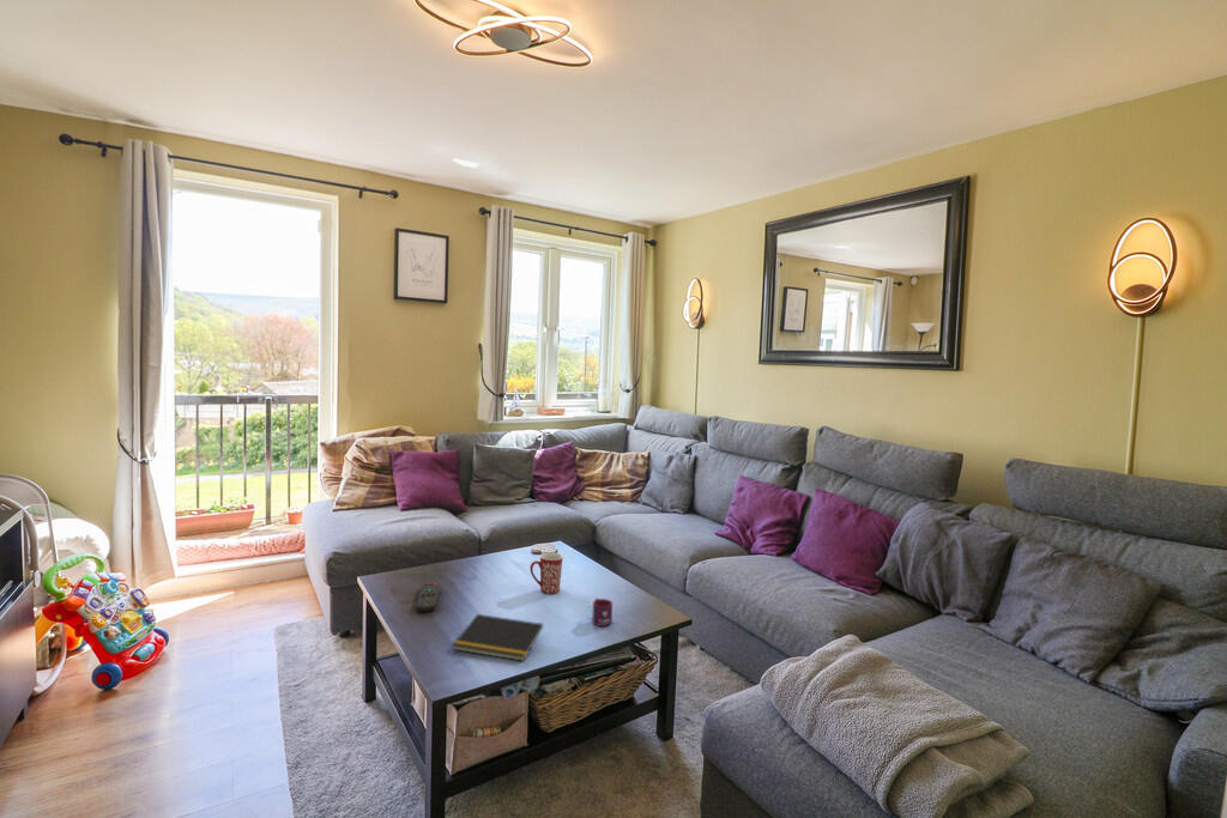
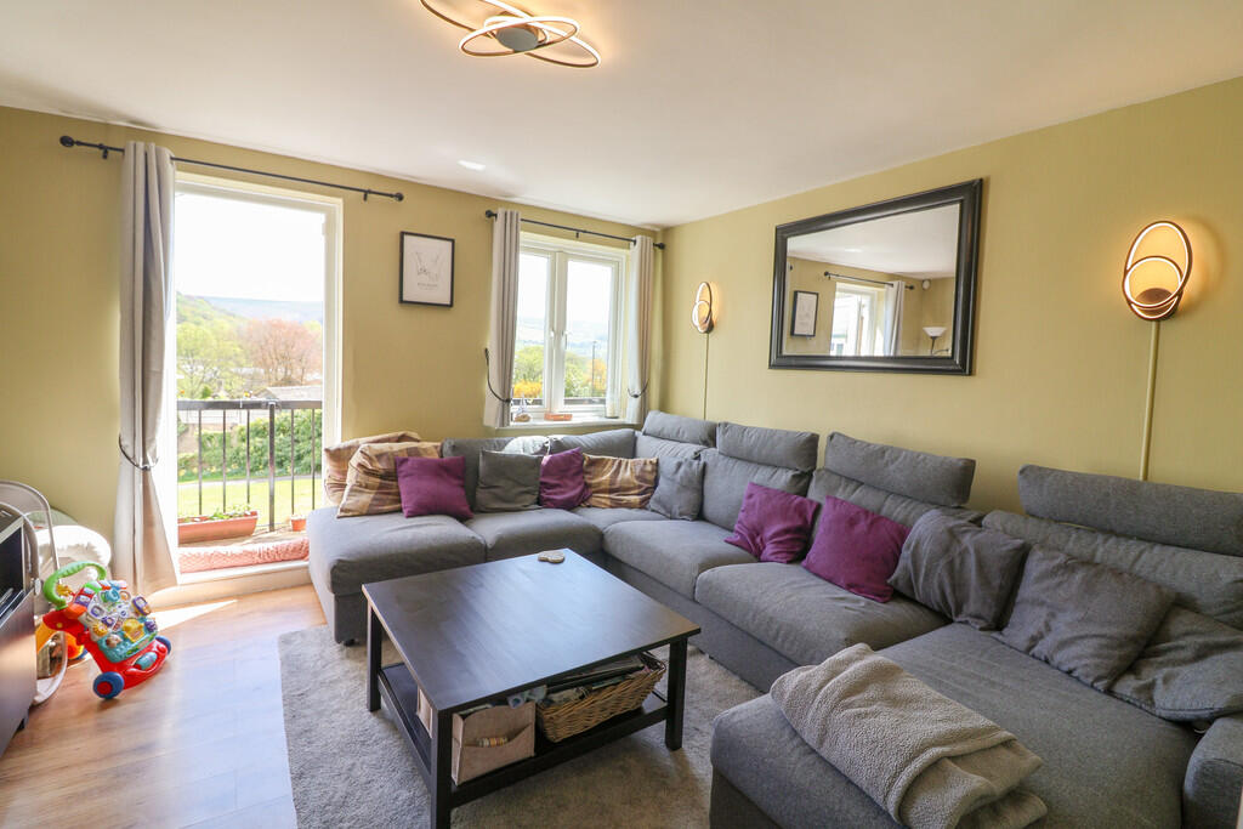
- mug (545, 572)
- mug (600, 610)
- notepad (498, 636)
- remote control (428, 595)
